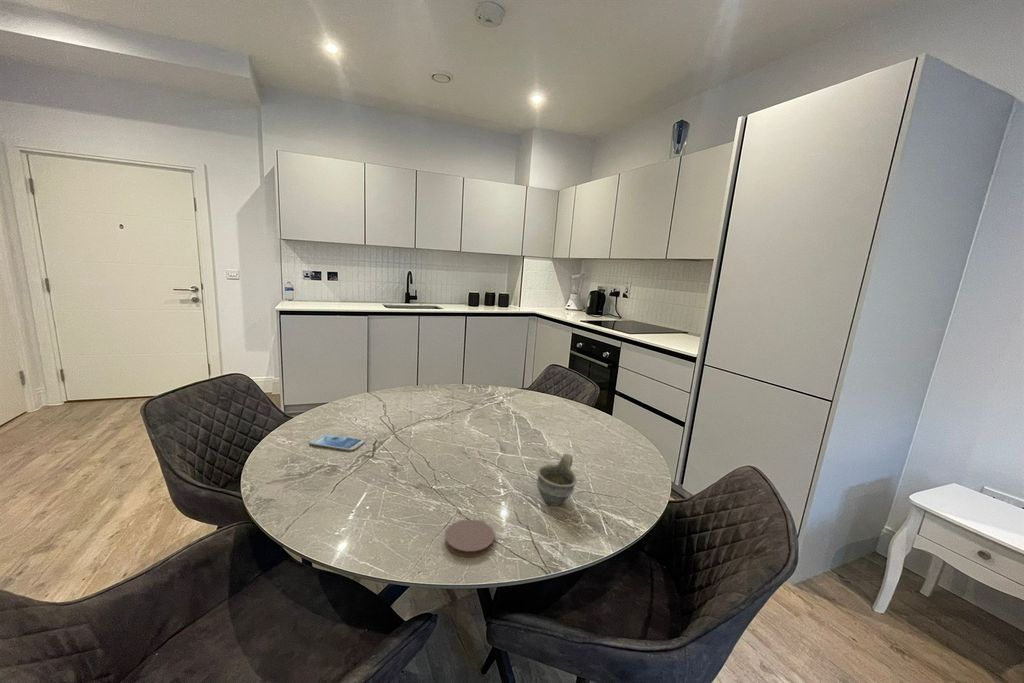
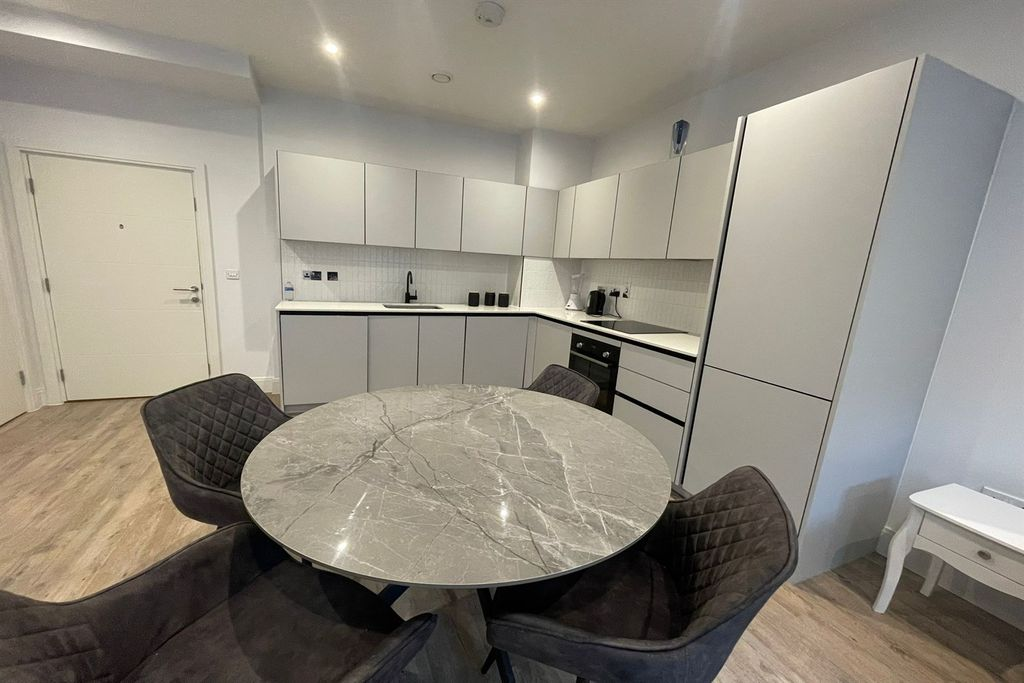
- coaster (469, 537)
- smartphone (337, 442)
- cup (559, 481)
